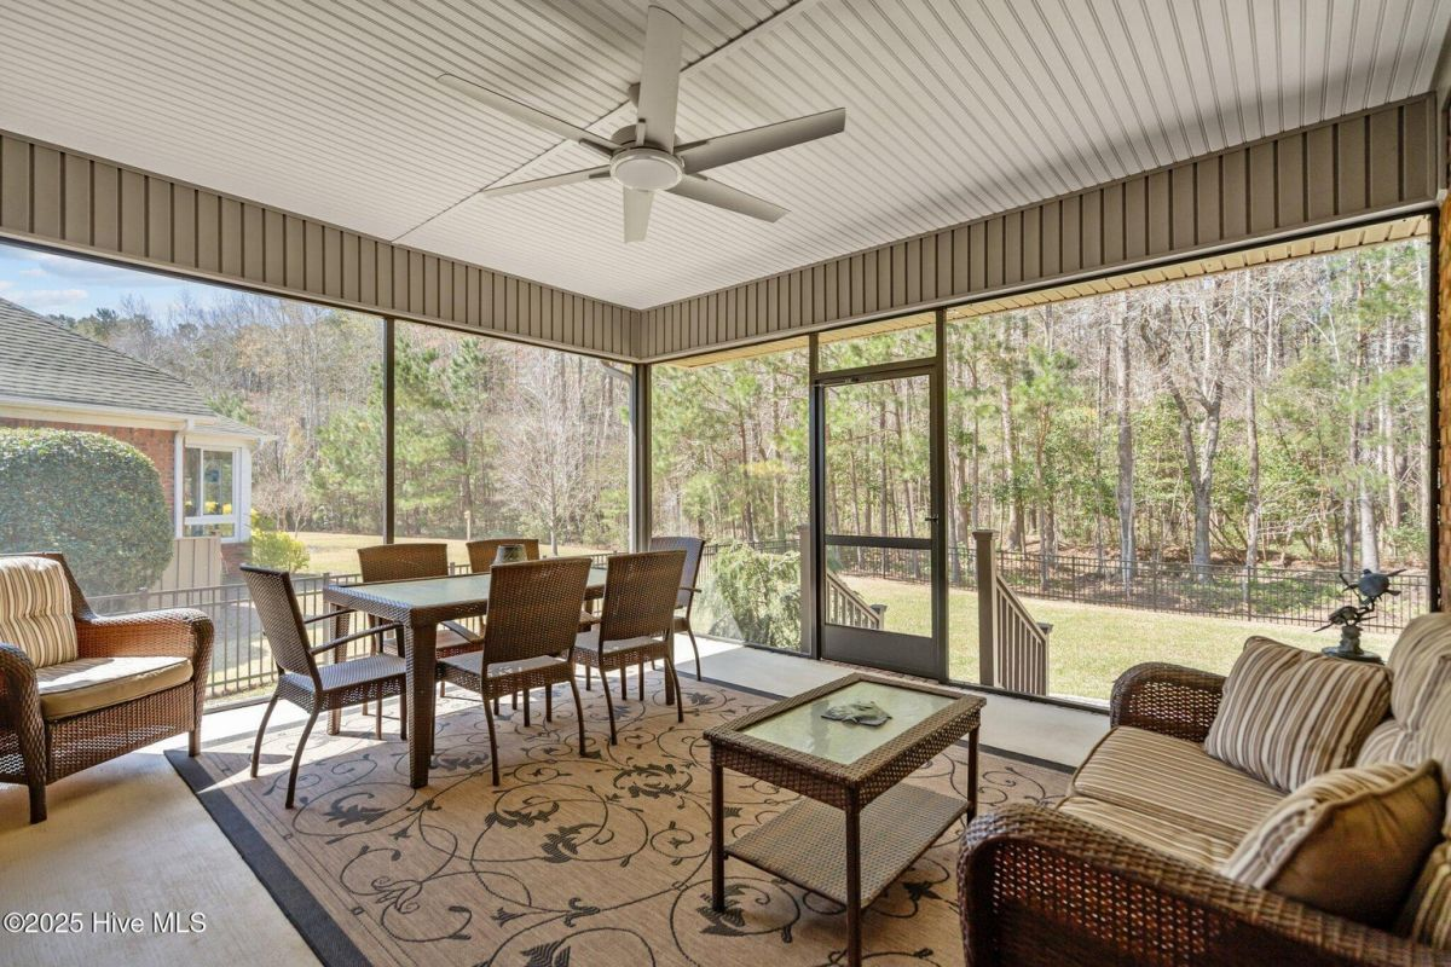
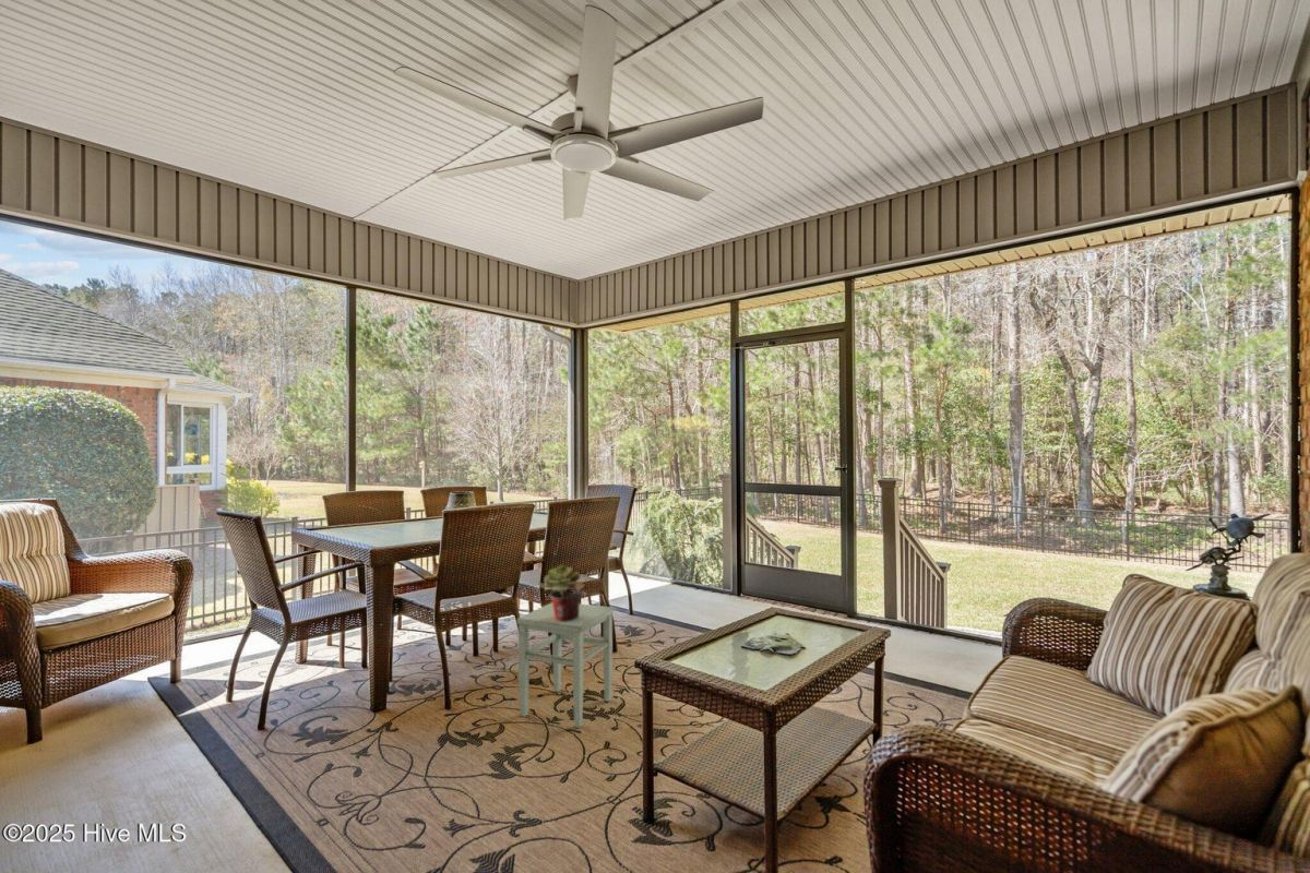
+ stool (567, 659)
+ potted plant (562, 590)
